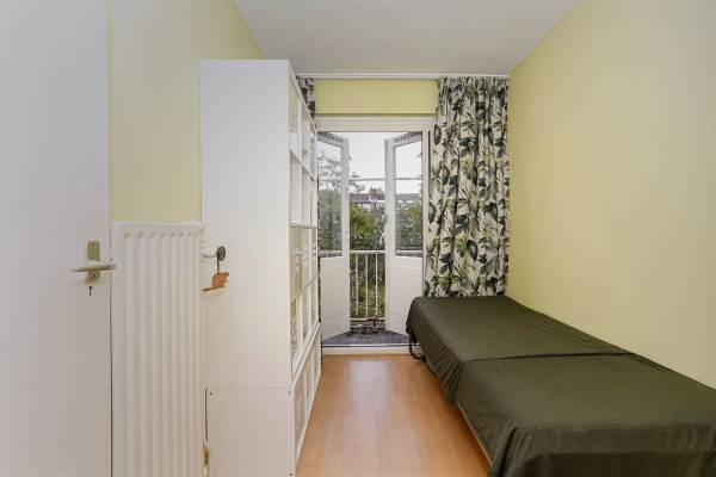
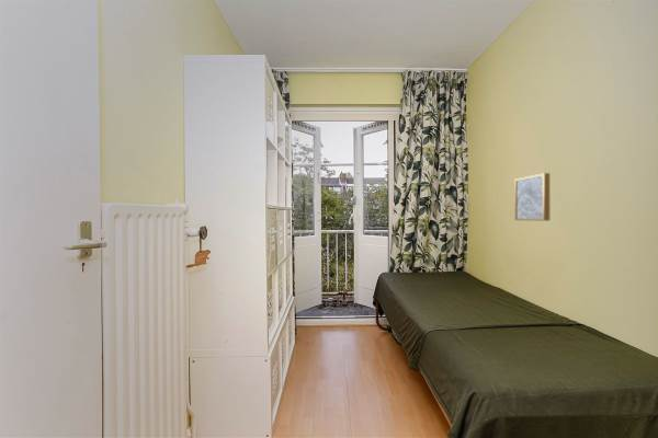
+ wall art (531, 198)
